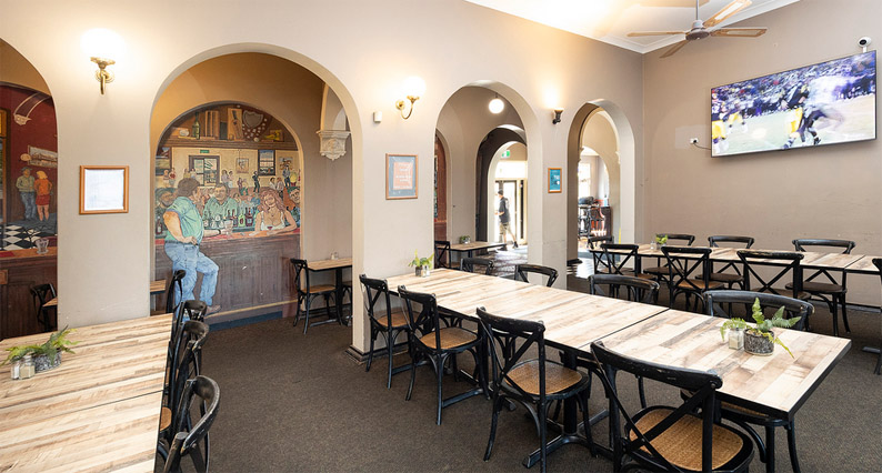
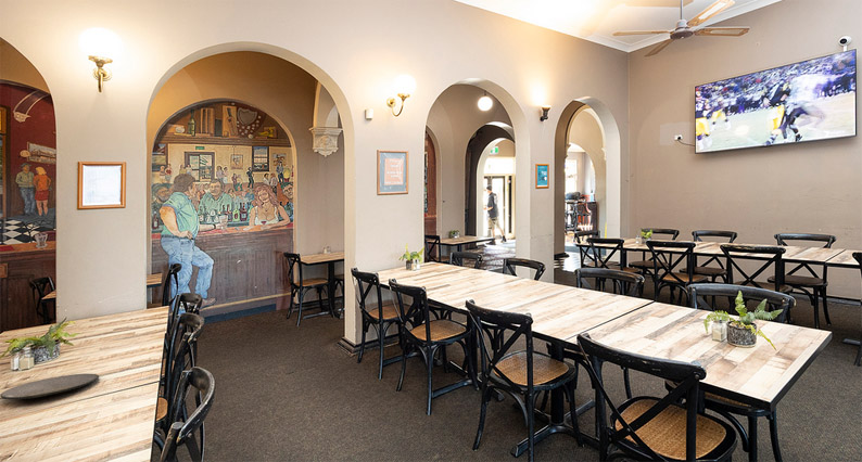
+ plate (52, 385)
